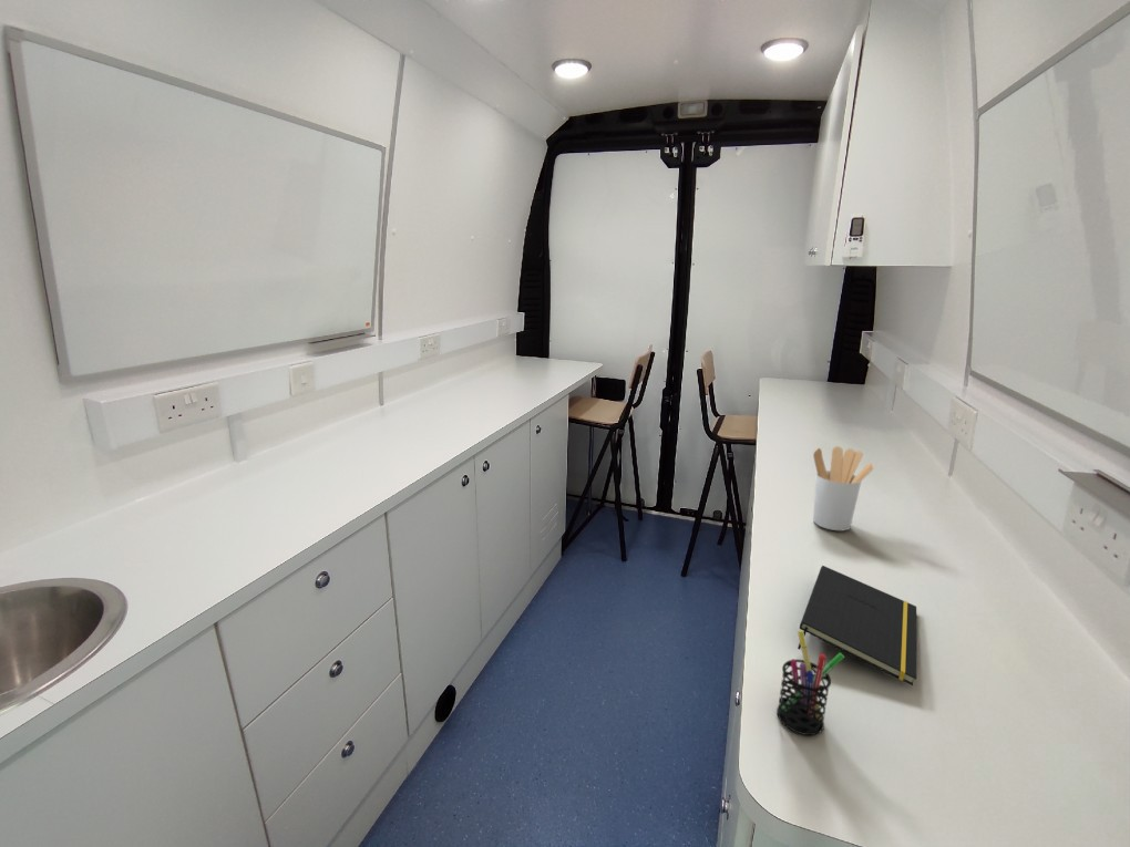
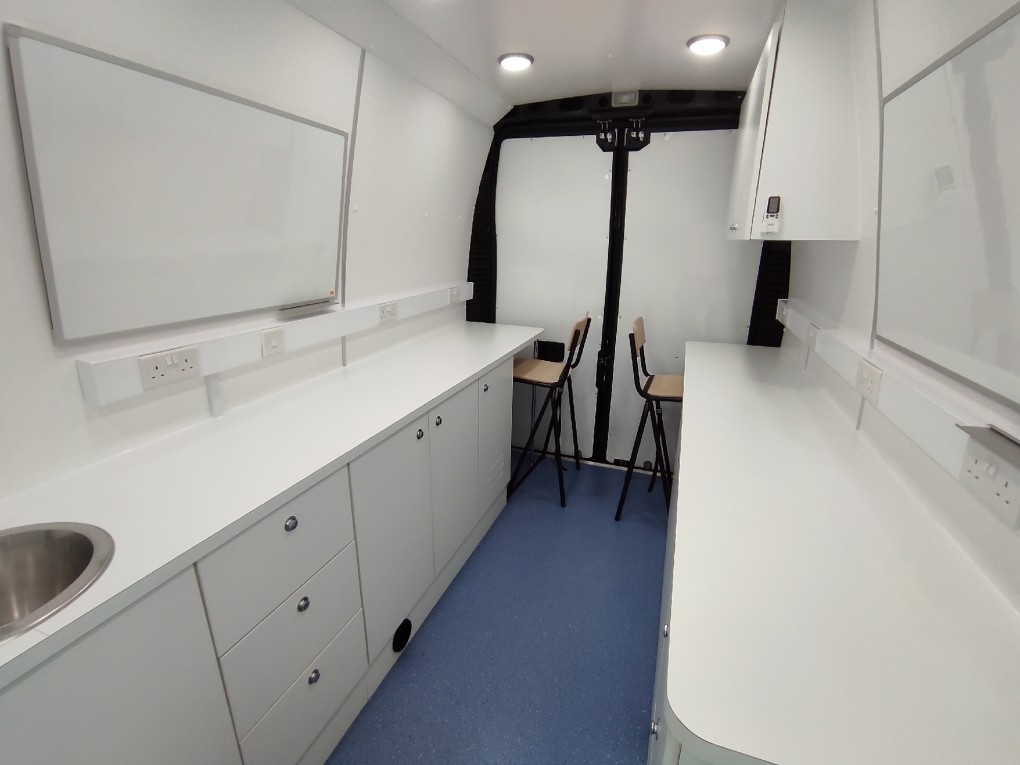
- pen holder (811, 681)
- utensil holder (839, 486)
- notepad (861, 617)
